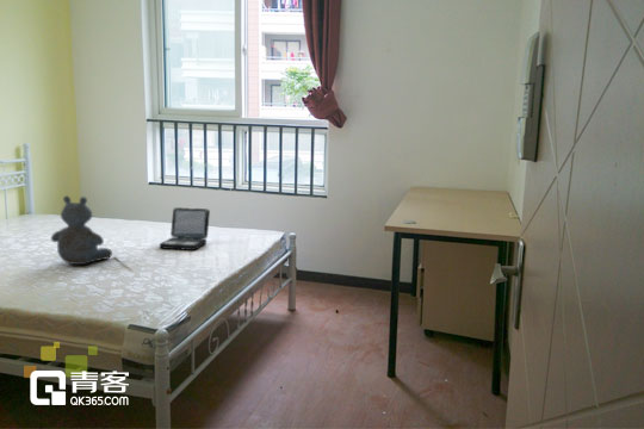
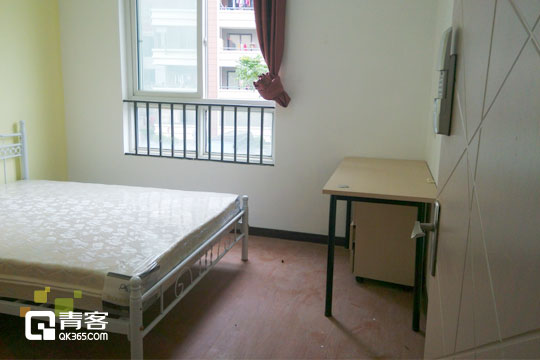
- stuffed bear (82, 229)
- laptop (182, 228)
